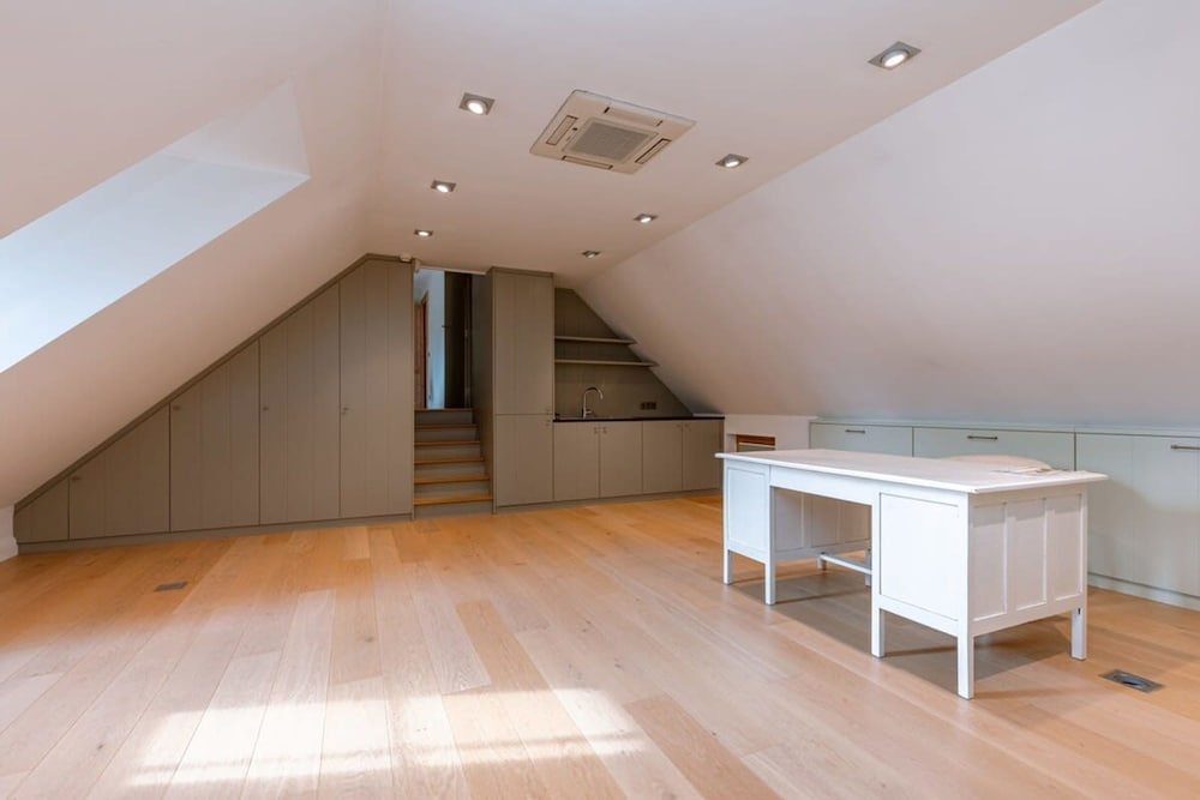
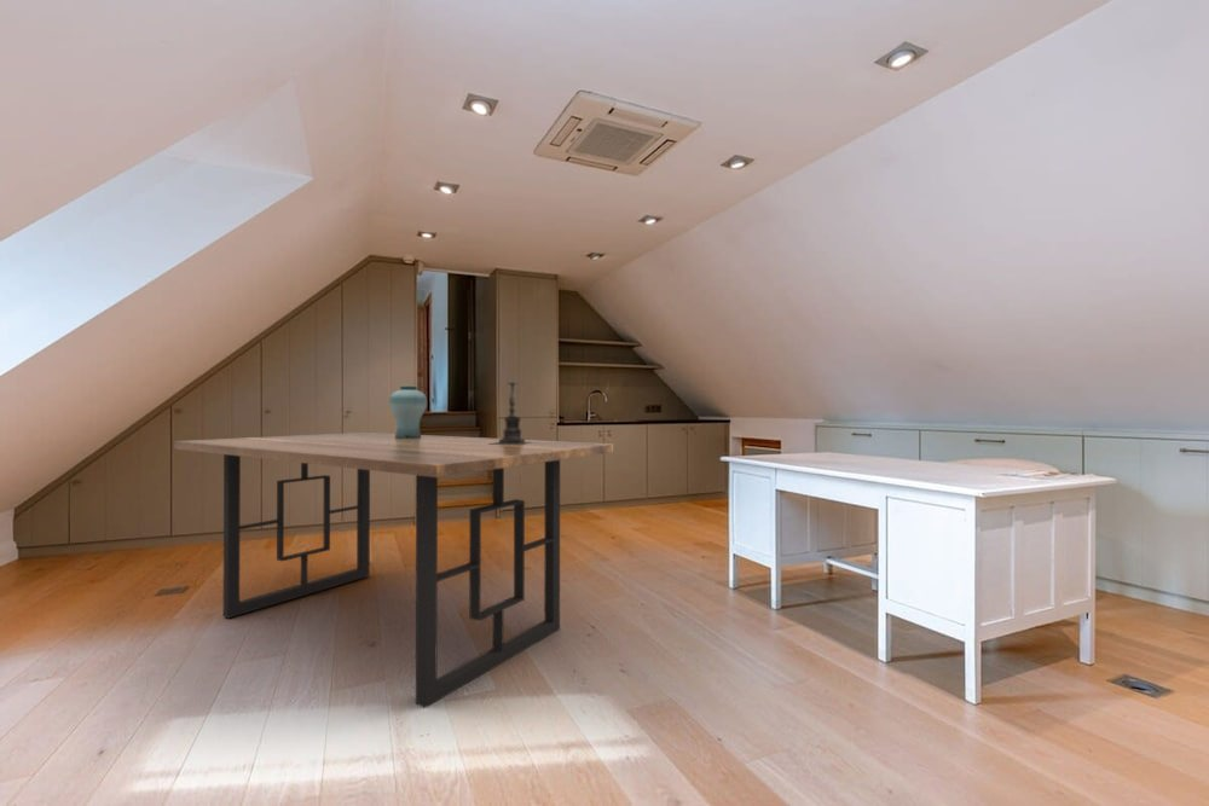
+ vase (407, 411)
+ dining table (369, 532)
+ candle holder (511, 407)
